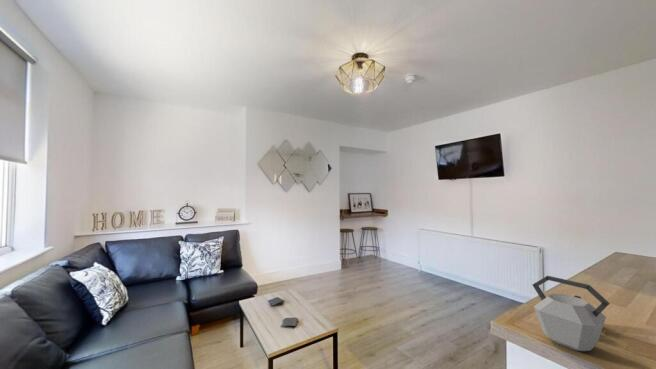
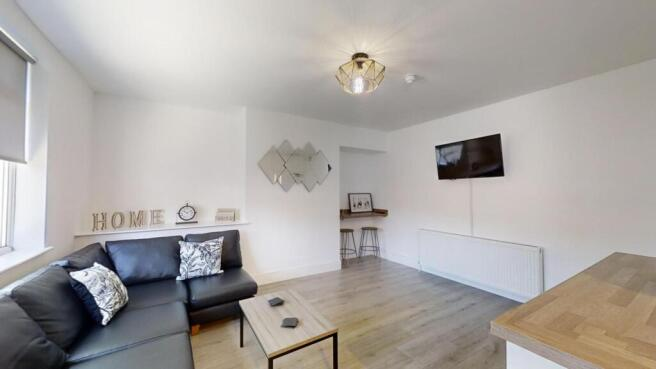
- kettle (577, 305)
